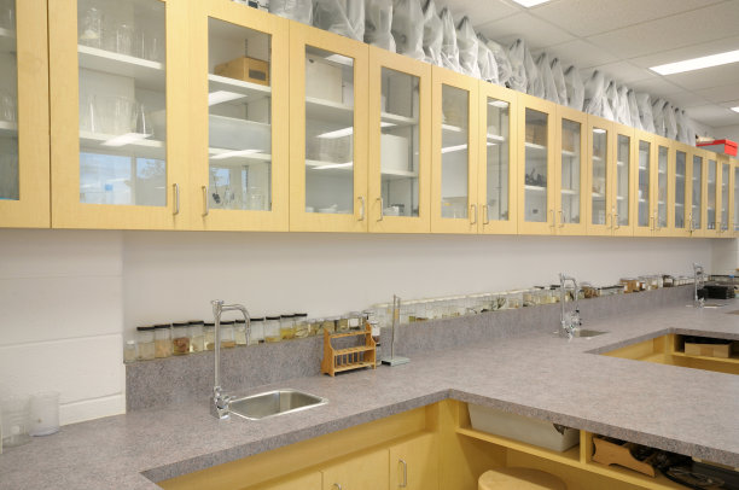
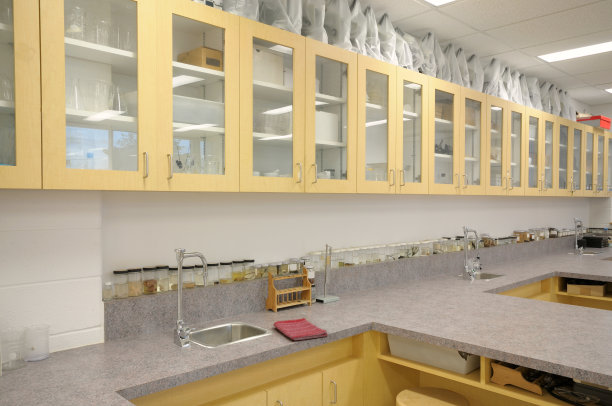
+ dish towel (299, 328)
